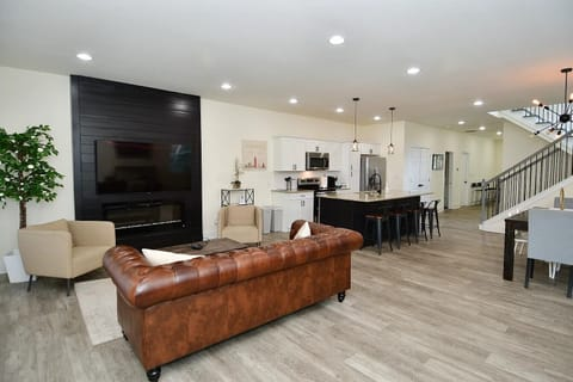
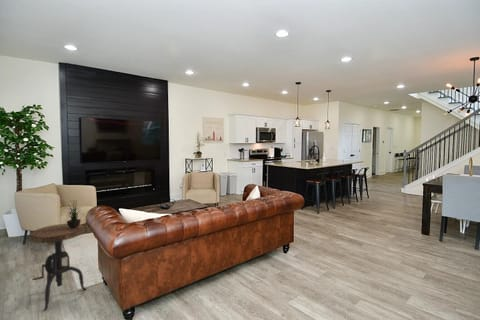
+ side table (59, 263)
+ potted plant (74, 209)
